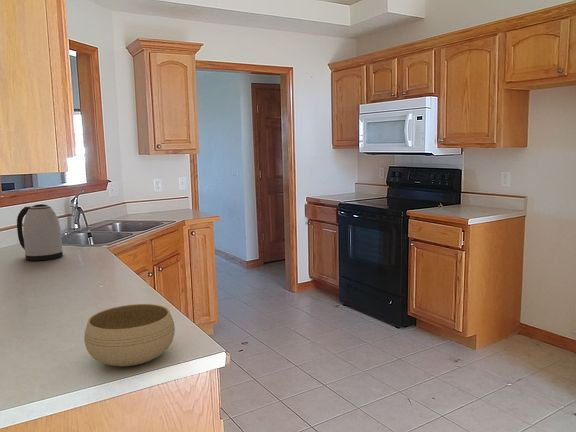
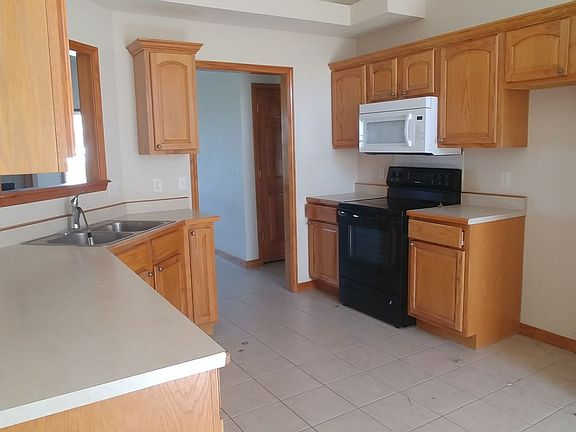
- kettle (37, 230)
- bowl (131, 336)
